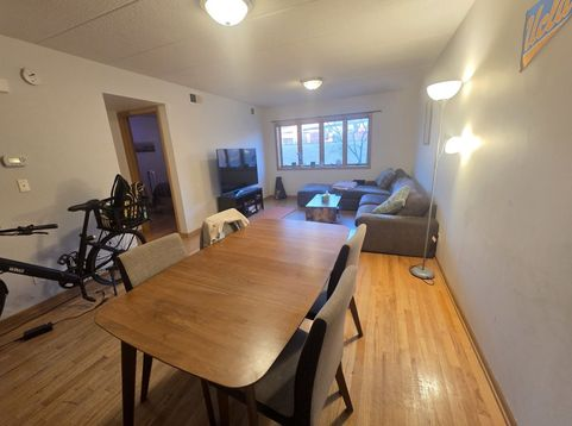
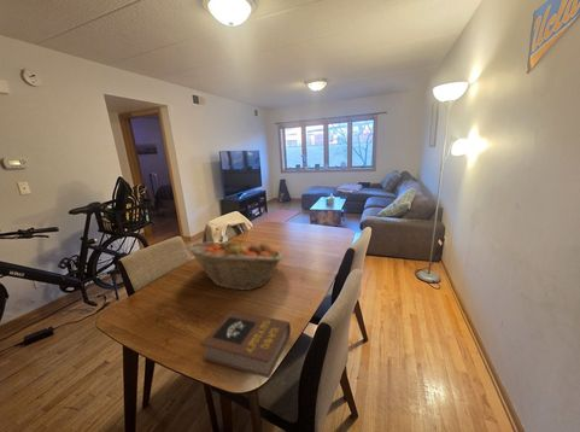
+ book (245, 337)
+ fruit basket (235, 257)
